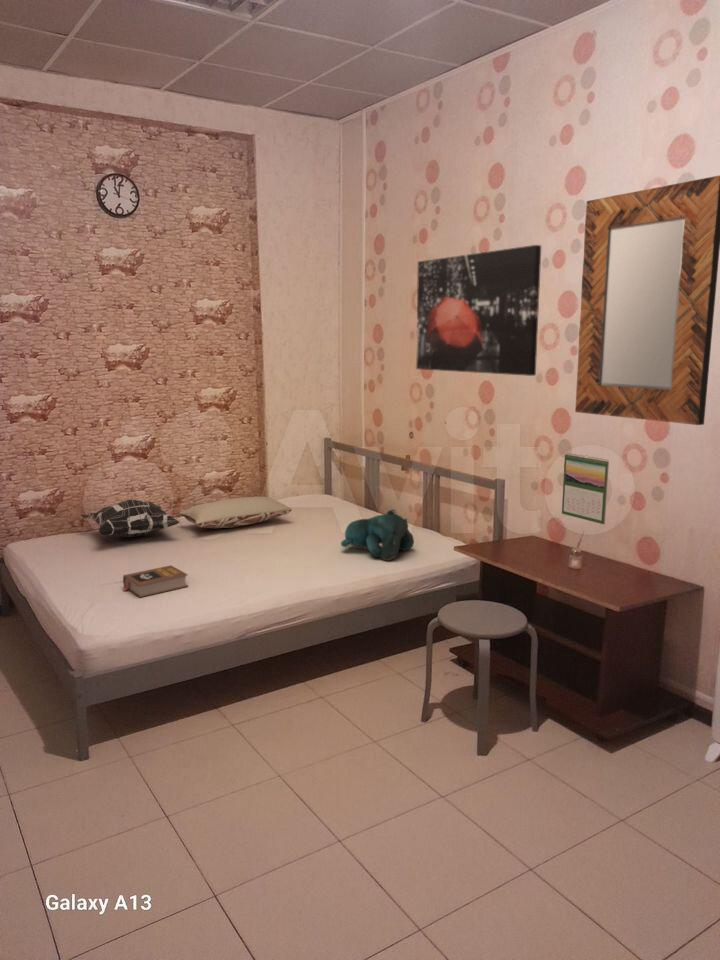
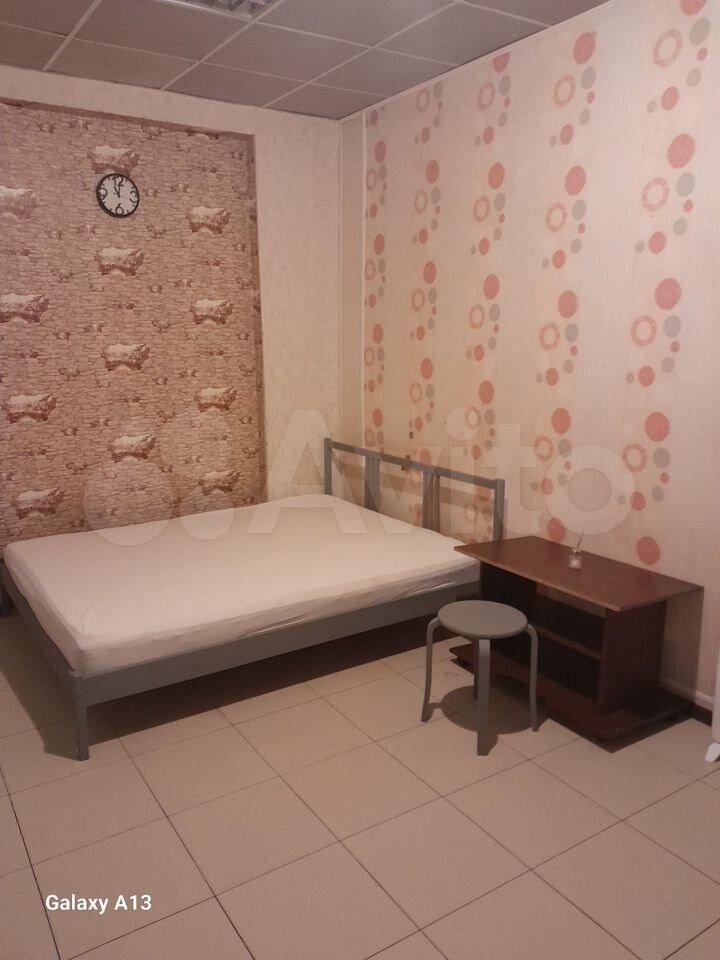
- decorative pillow (129, 518)
- pillow (237, 512)
- wall art (472, 314)
- teddy bear (377, 529)
- home mirror (642, 307)
- book (153, 580)
- calendar (584, 487)
